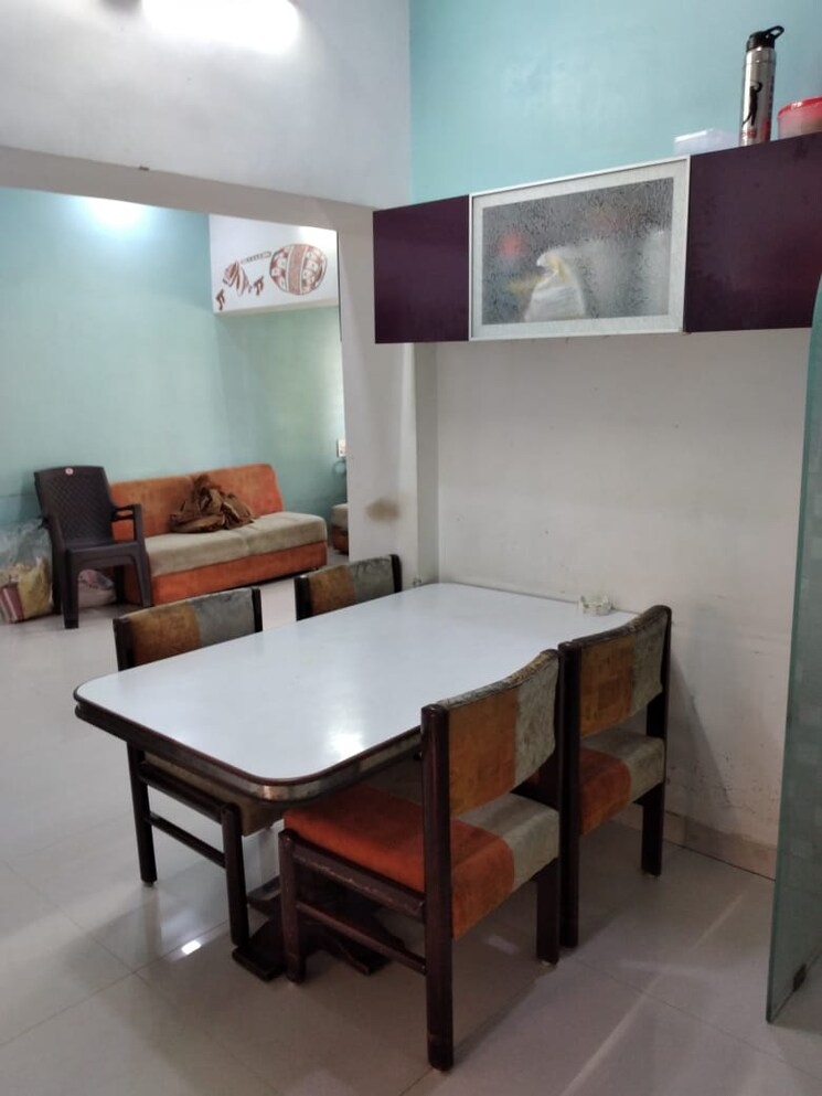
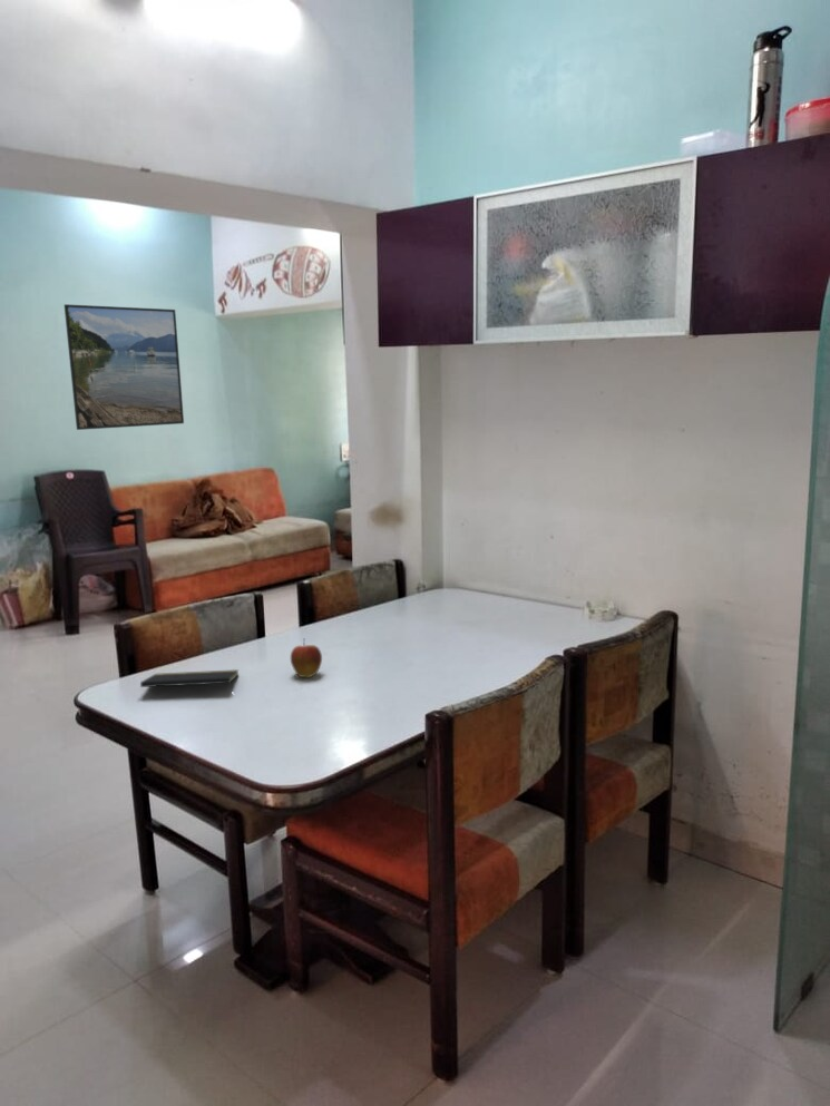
+ notepad (191, 677)
+ apple (305, 657)
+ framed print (127, 368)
